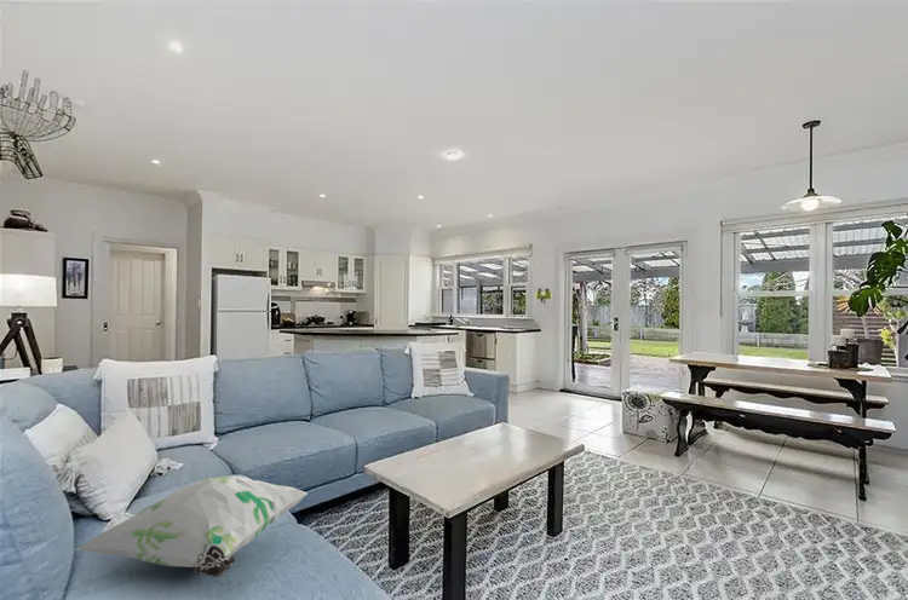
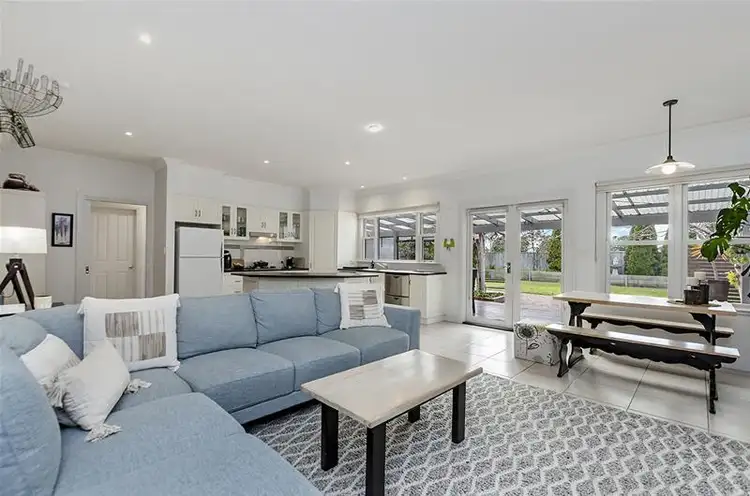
- decorative pillow (209, 518)
